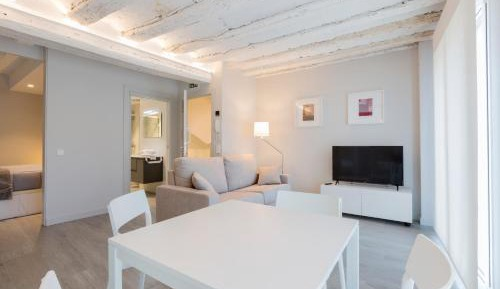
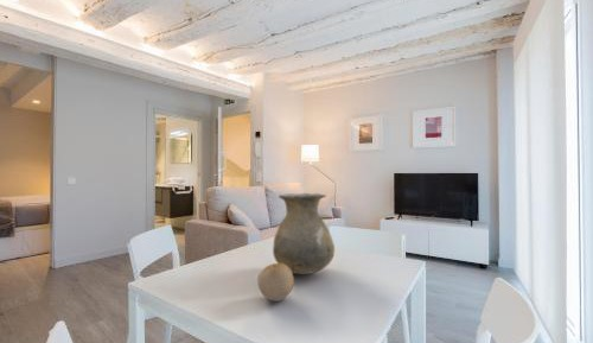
+ vase (304, 233)
+ fruit (275, 281)
